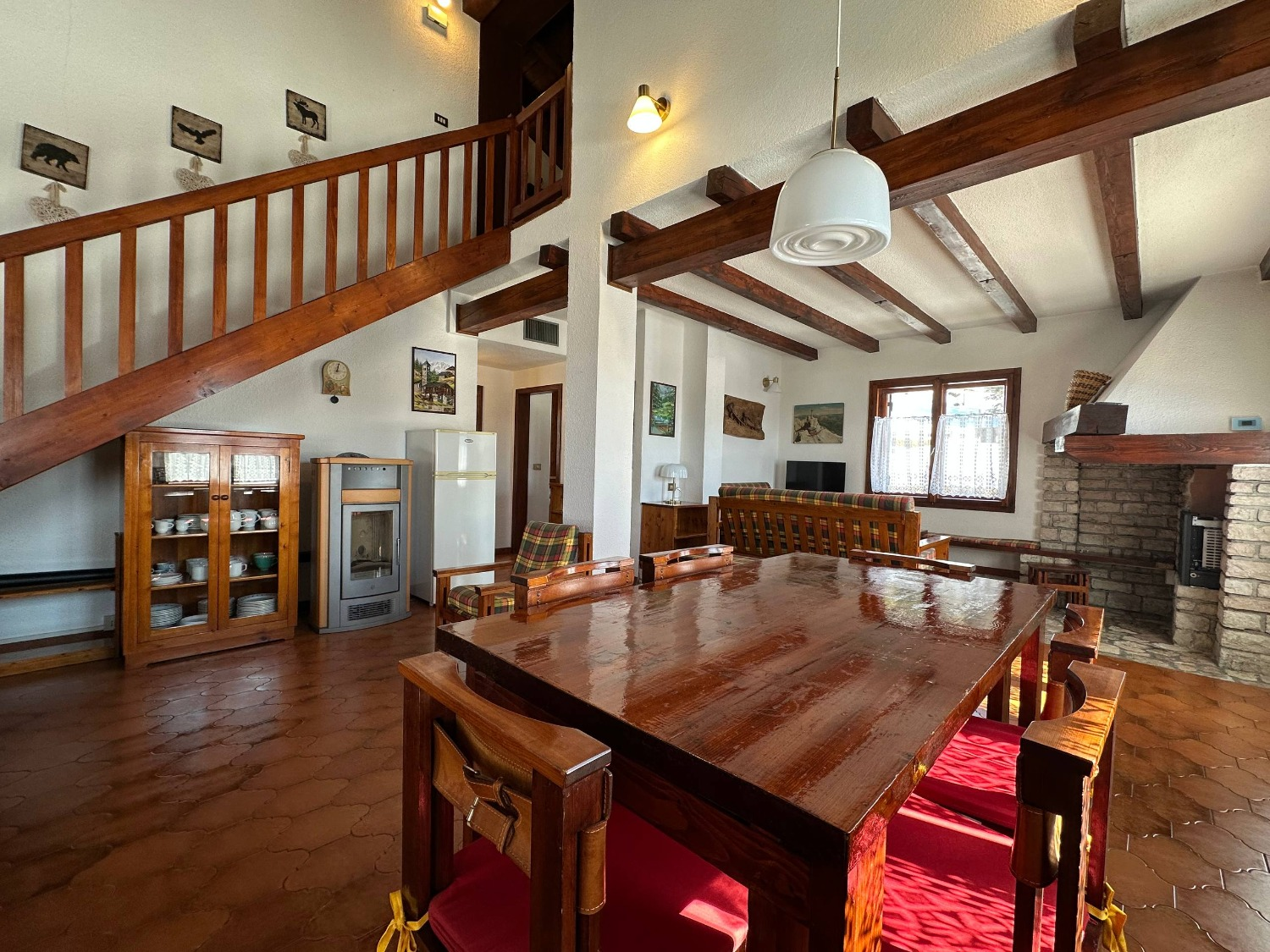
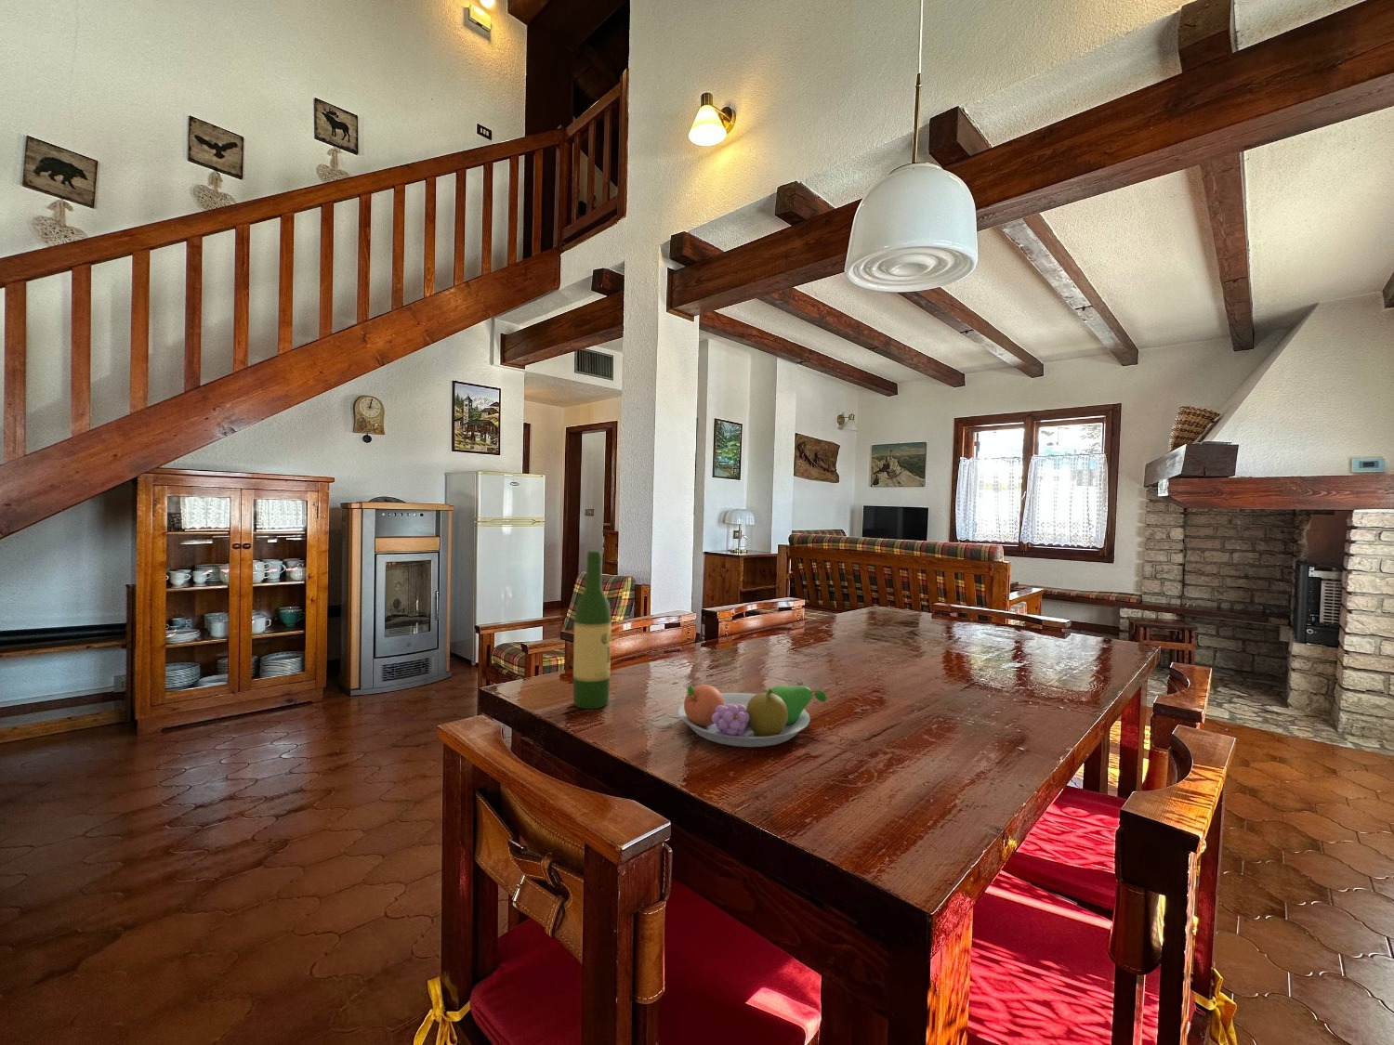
+ wine bottle (593, 627)
+ fruit bowl (749, 700)
